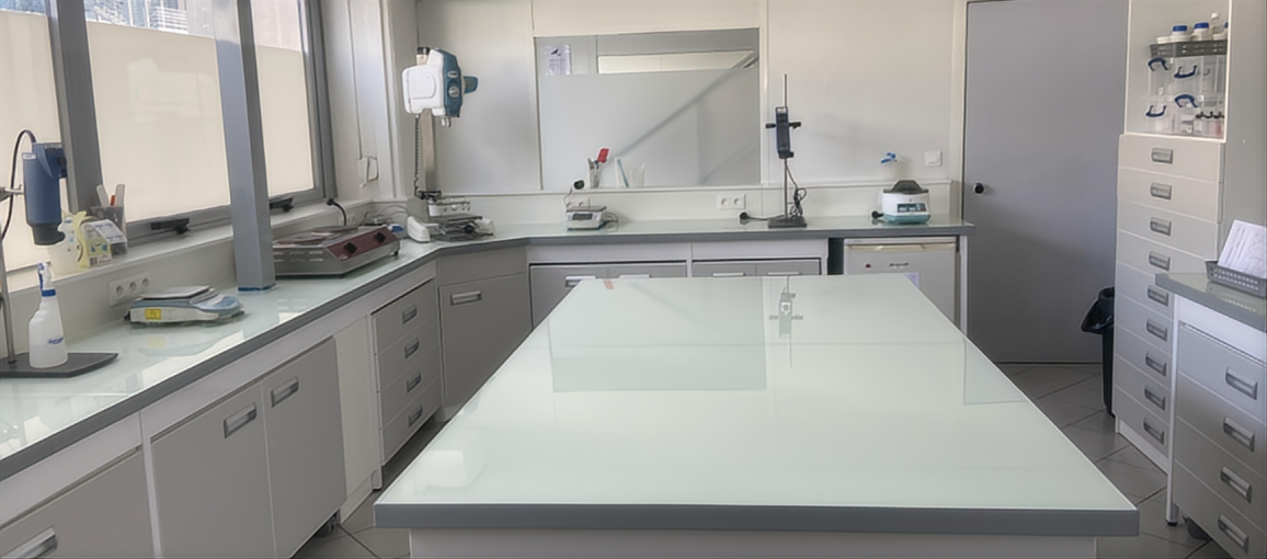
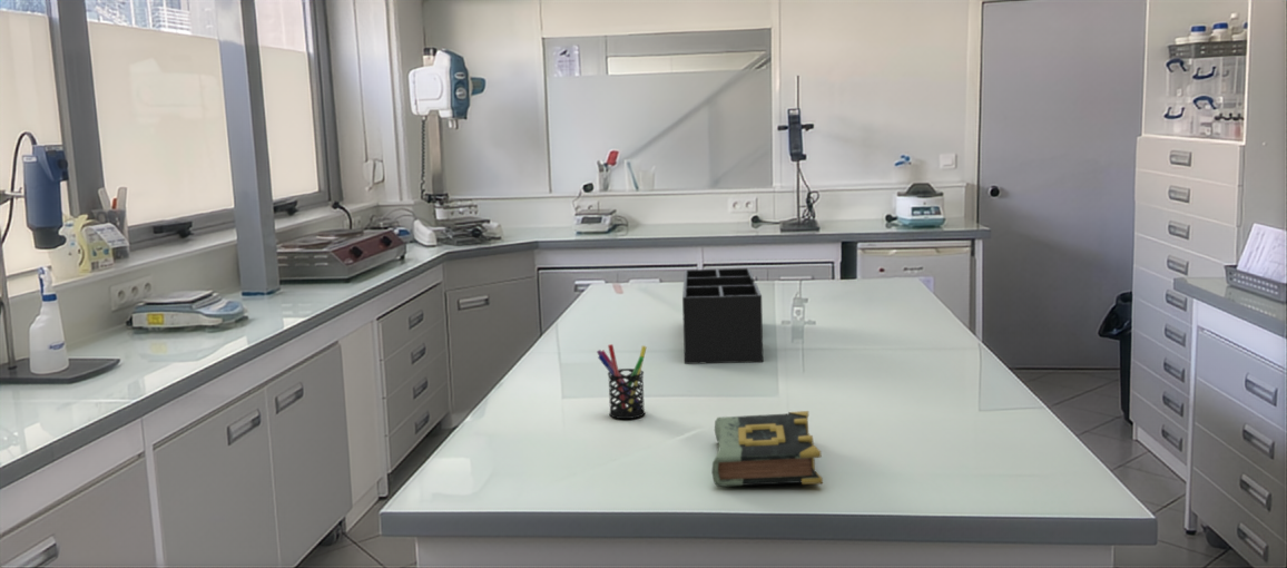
+ book (764, 441)
+ desk organizer (719, 311)
+ pen holder (627, 379)
